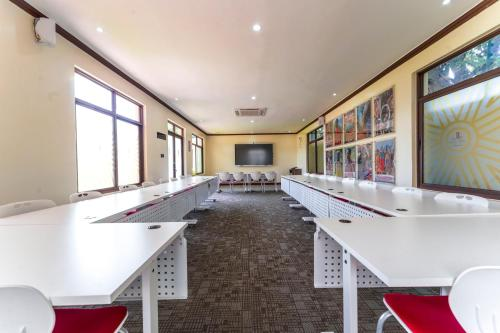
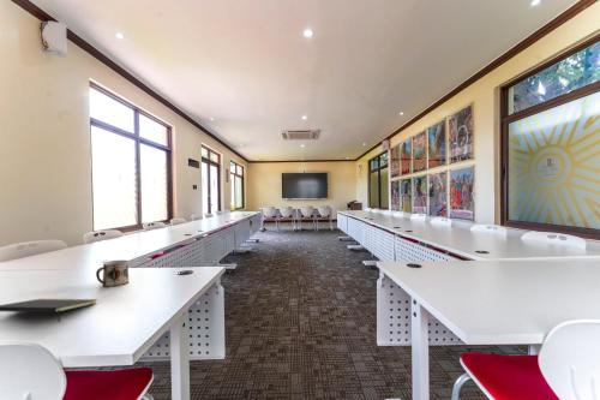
+ notepad (47, 304)
+ mug (114, 273)
